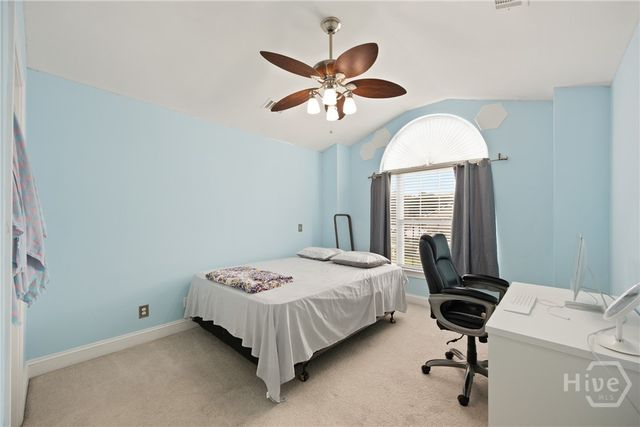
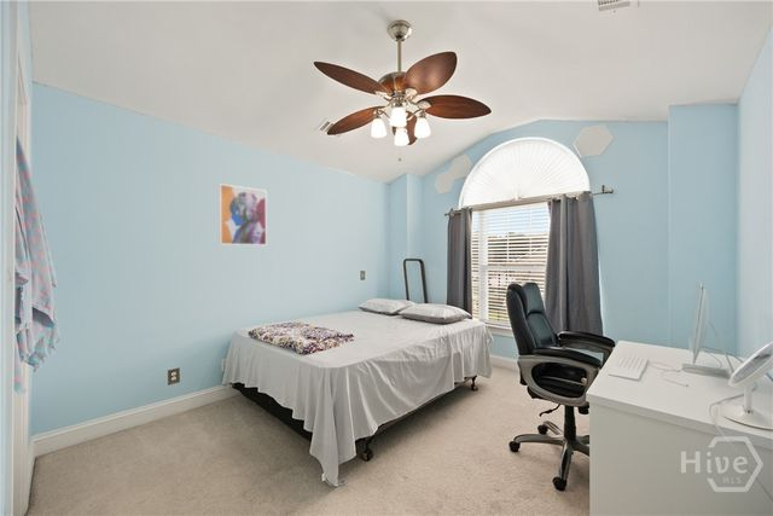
+ wall art (243, 216)
